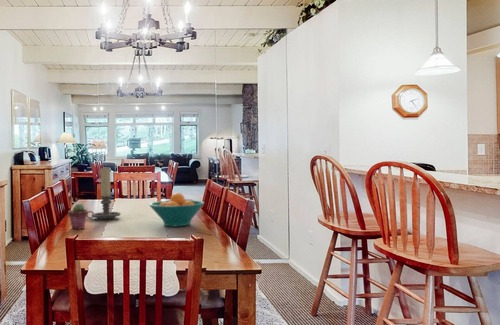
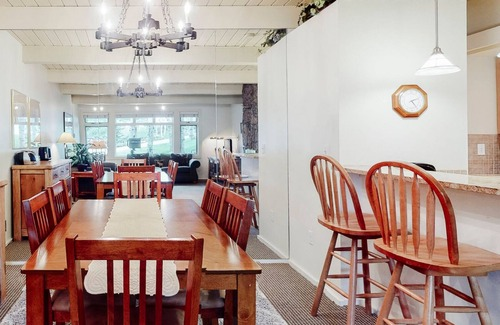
- fruit bowl (177, 208)
- potted succulent (78, 215)
- candle holder (102, 192)
